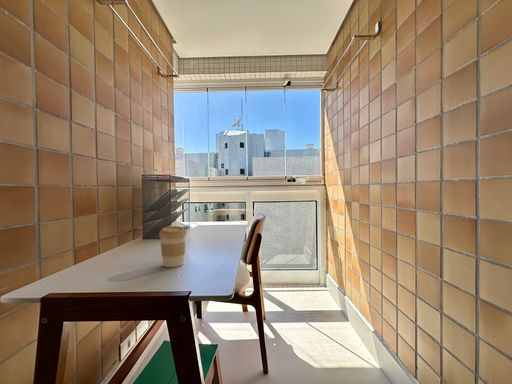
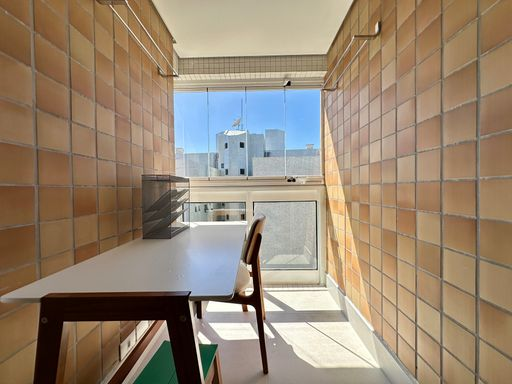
- coffee cup (173, 245)
